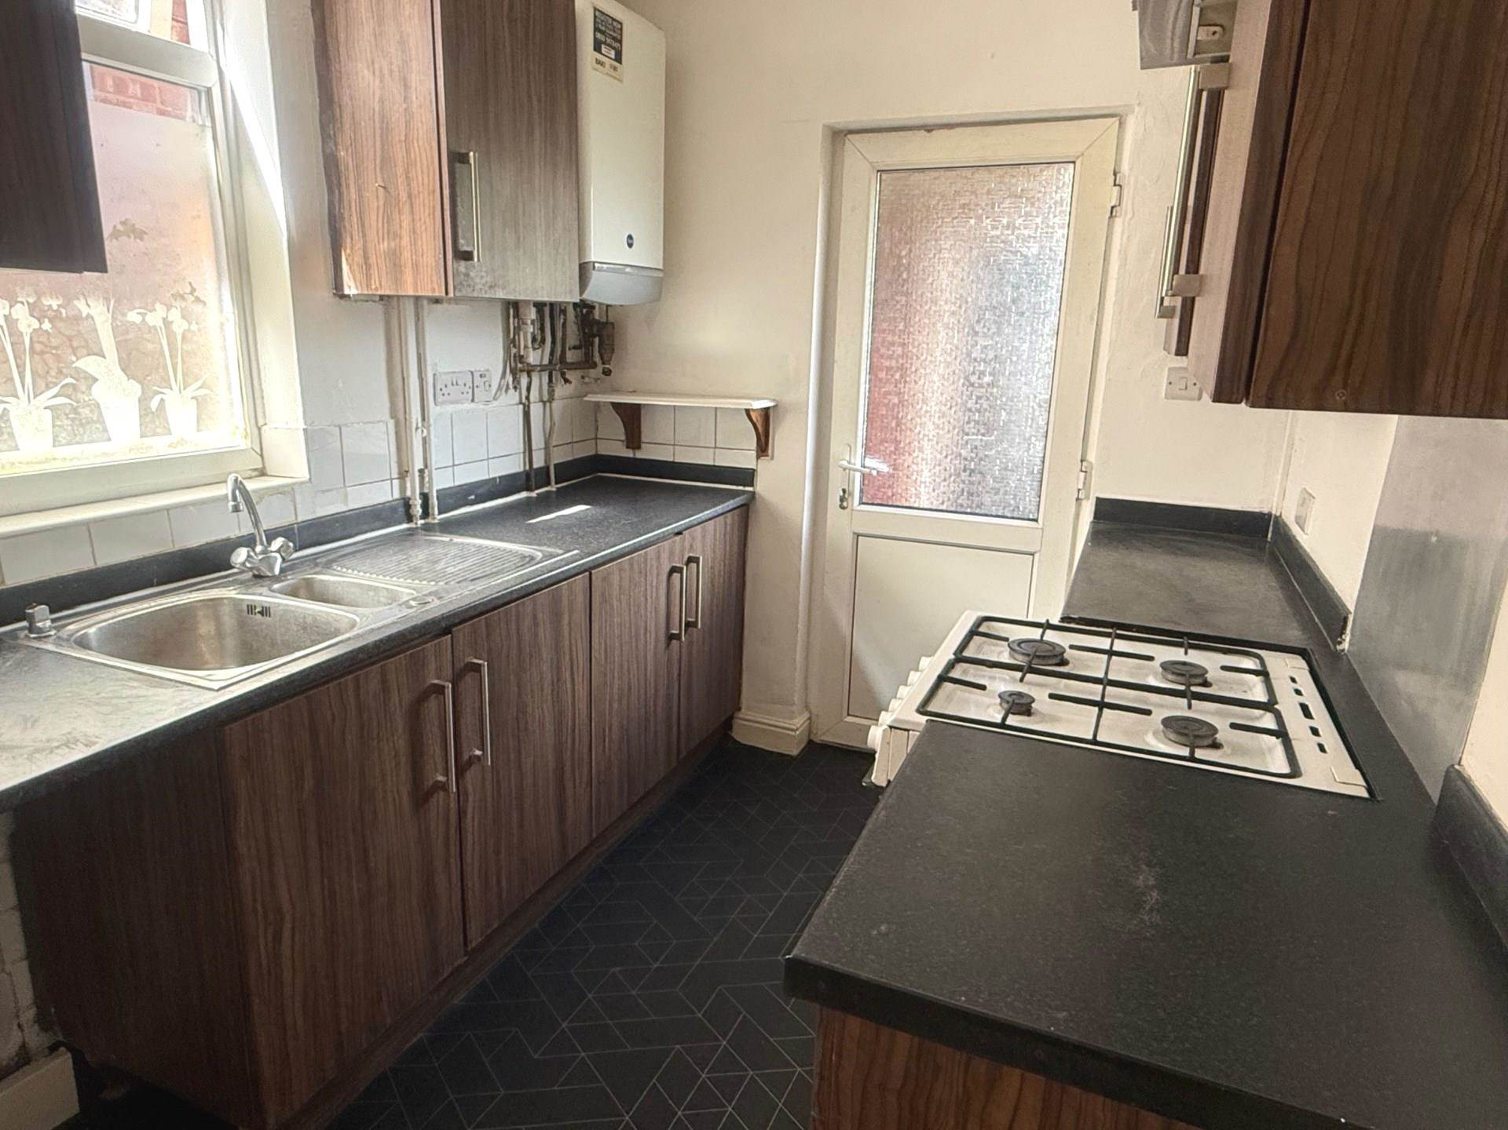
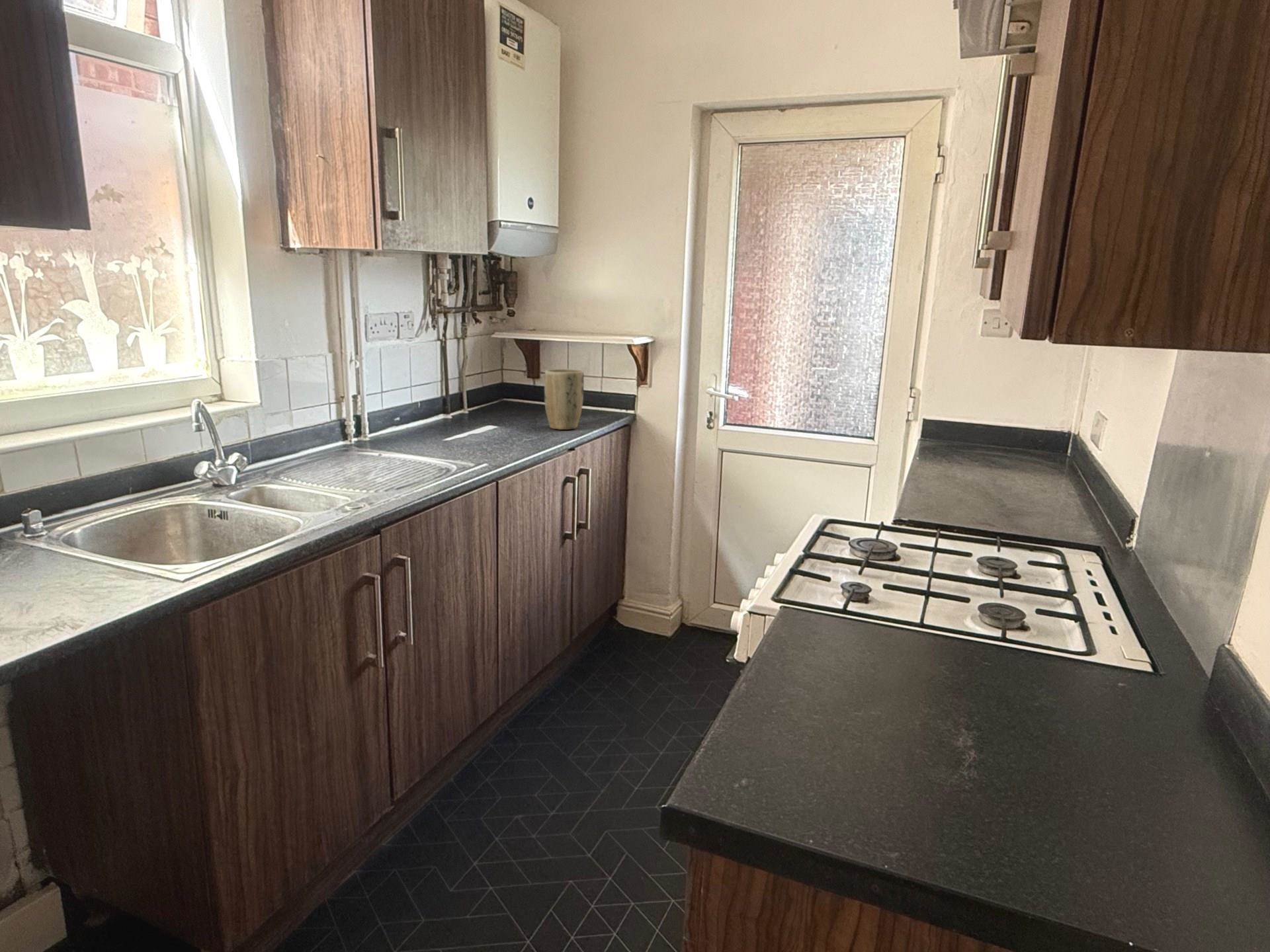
+ plant pot (564, 399)
